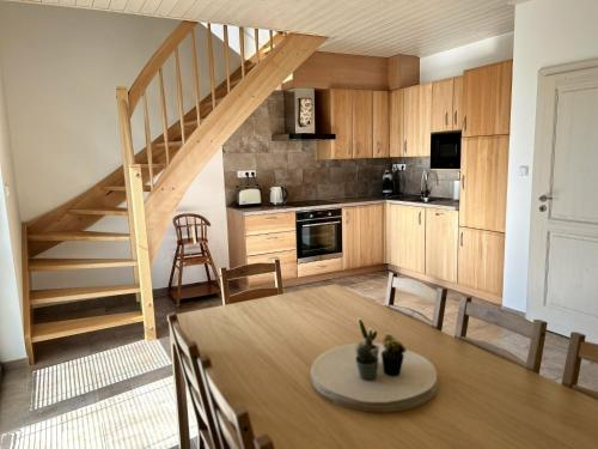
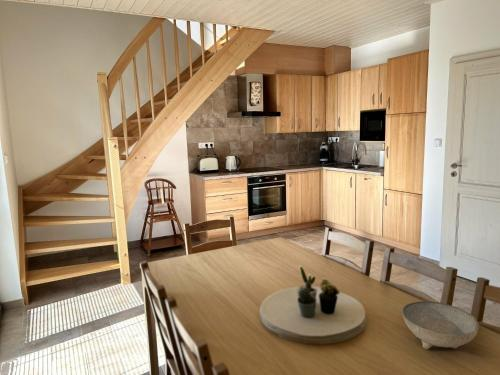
+ bowl (438, 330)
